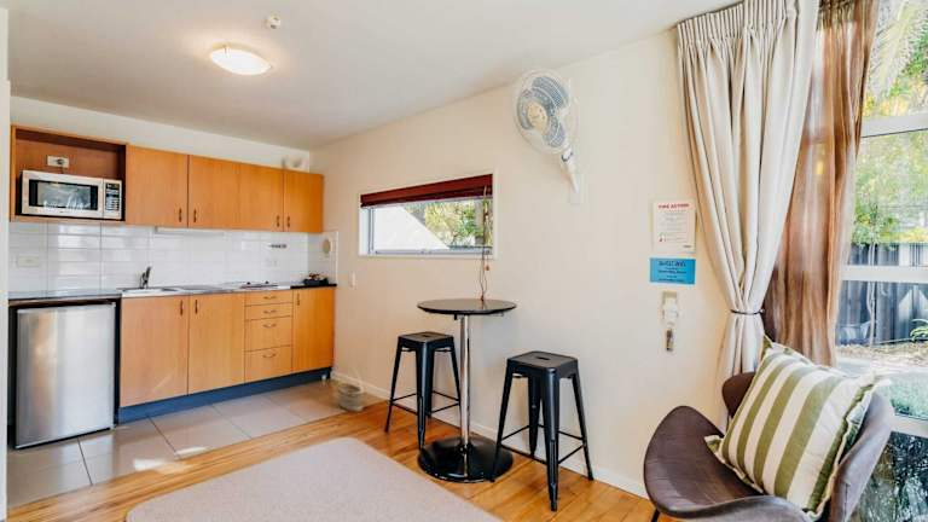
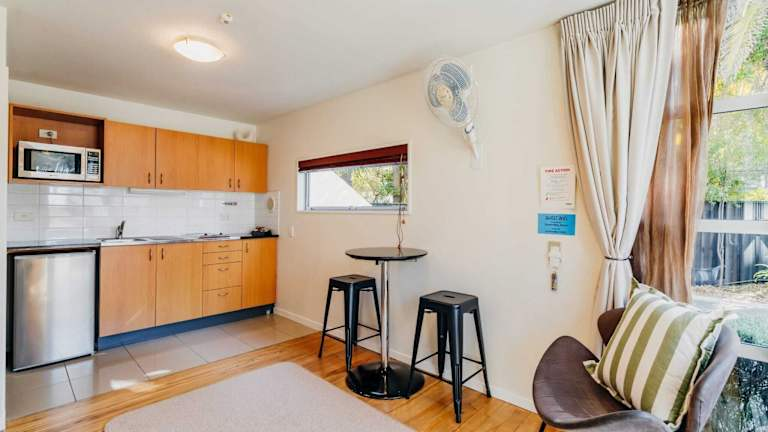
- basket (350, 387)
